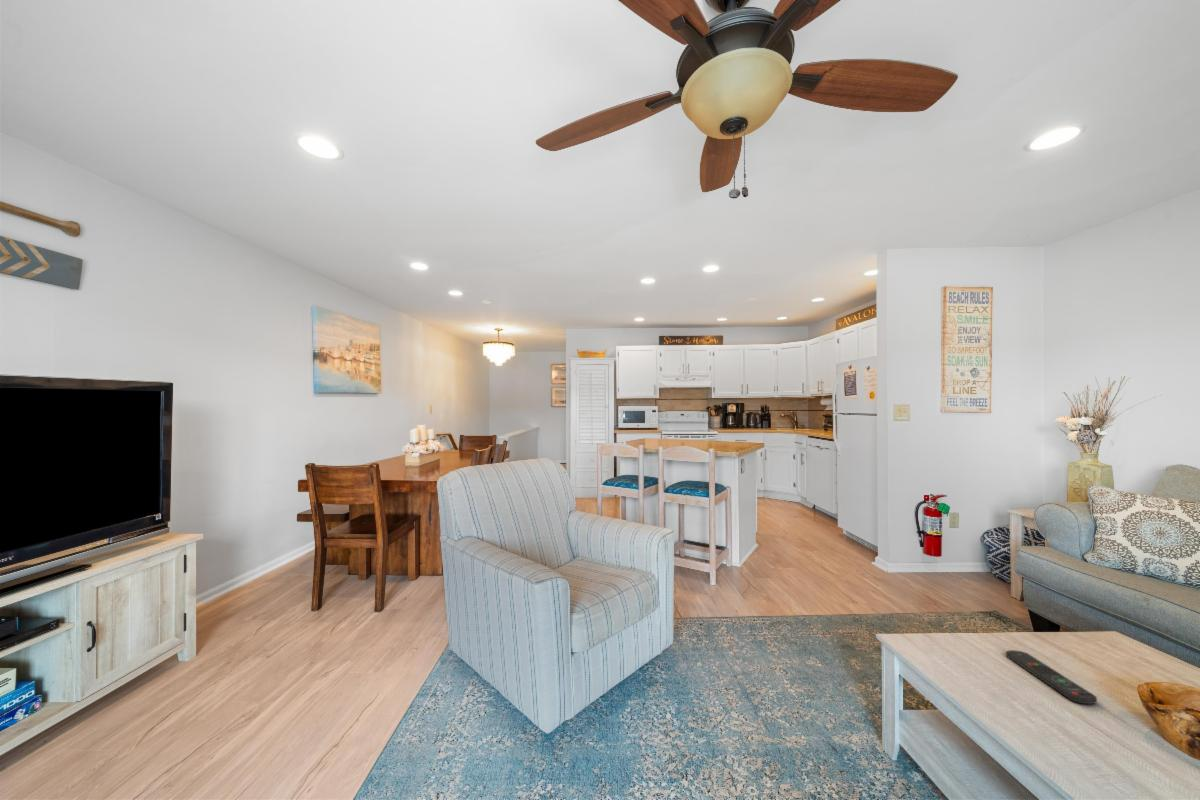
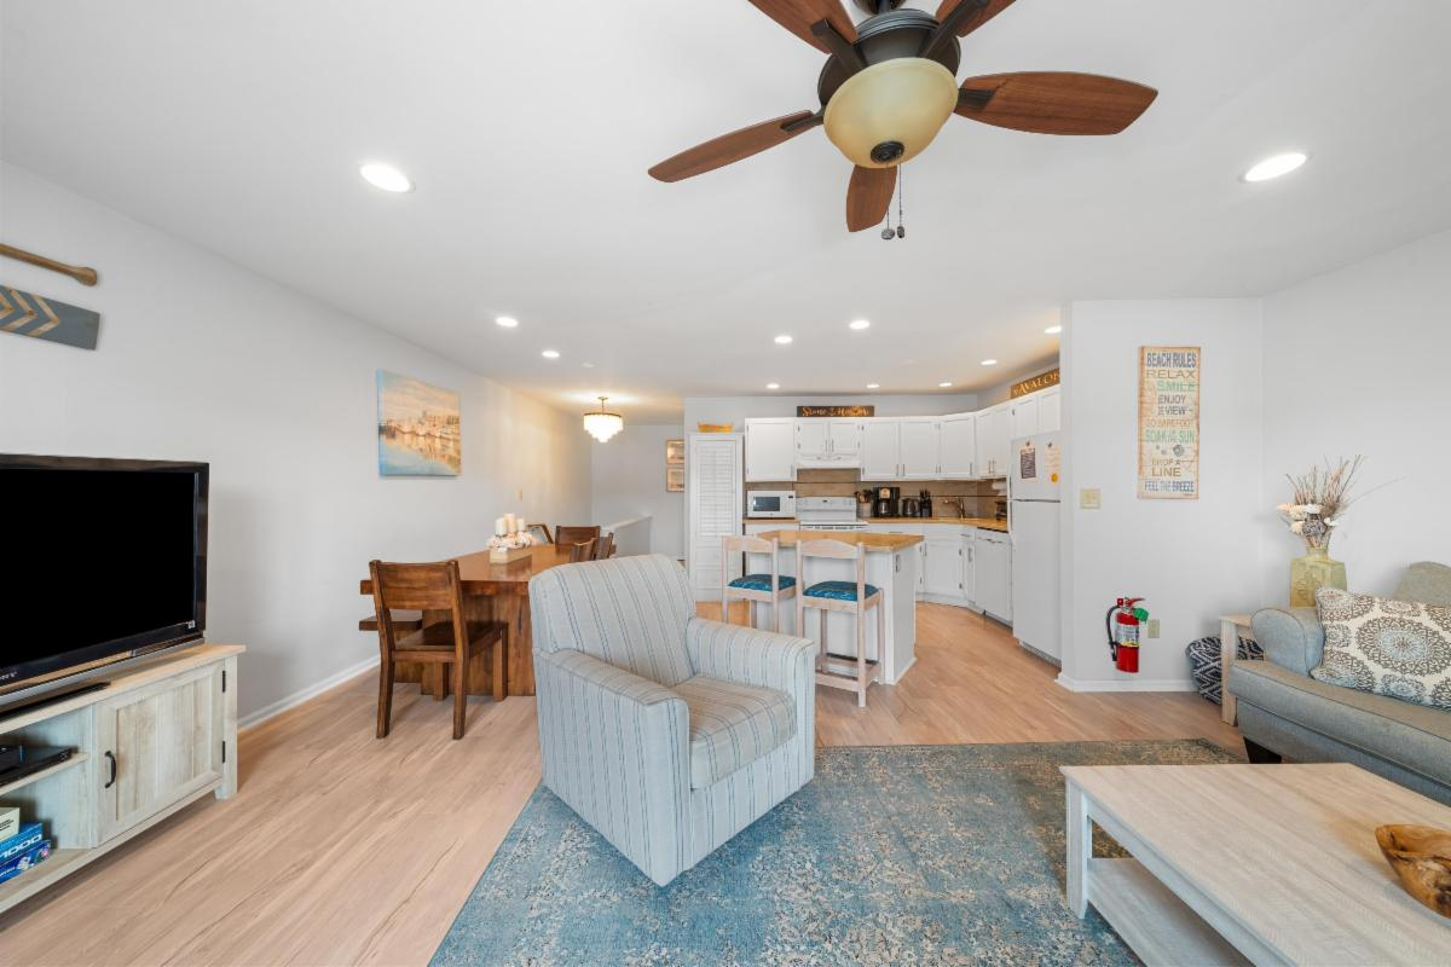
- remote control (1047, 674)
